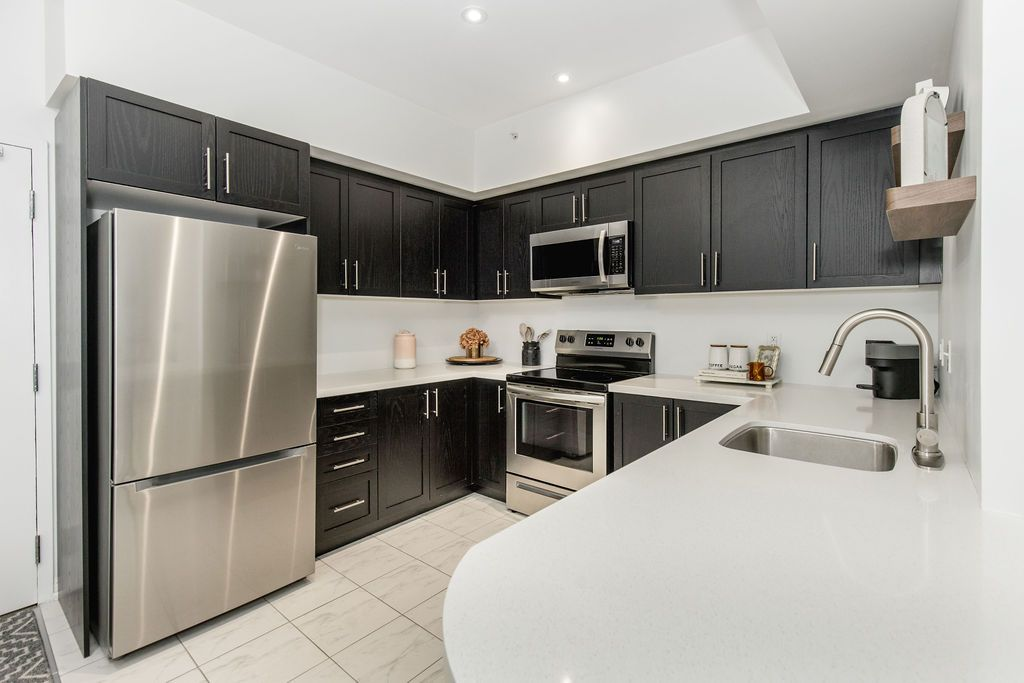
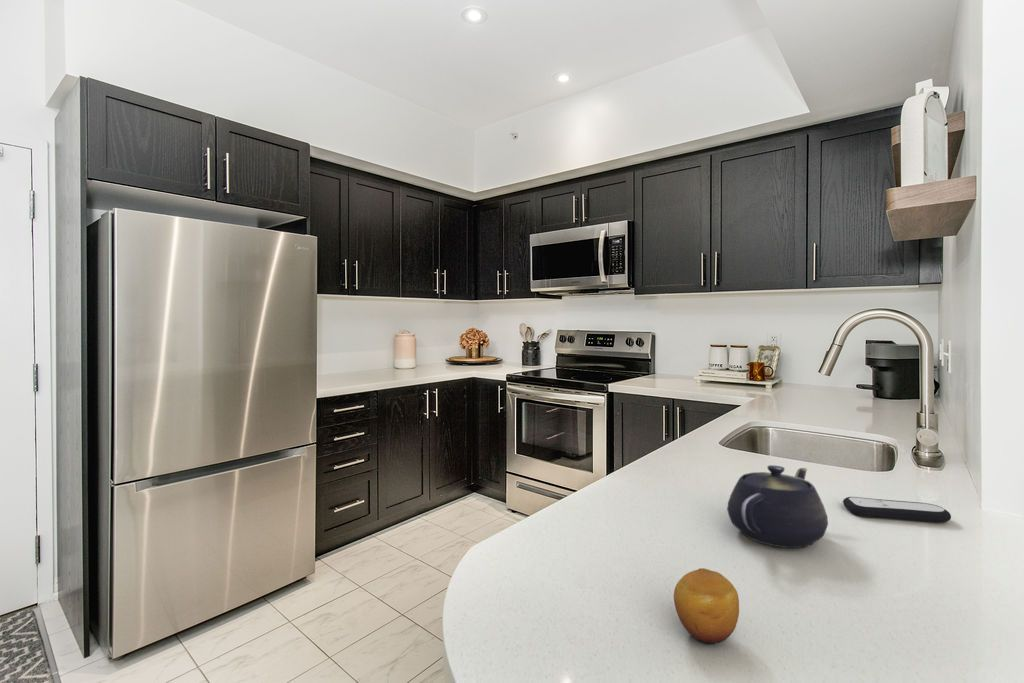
+ teapot (777, 500)
+ fruit (706, 603)
+ remote control (895, 509)
